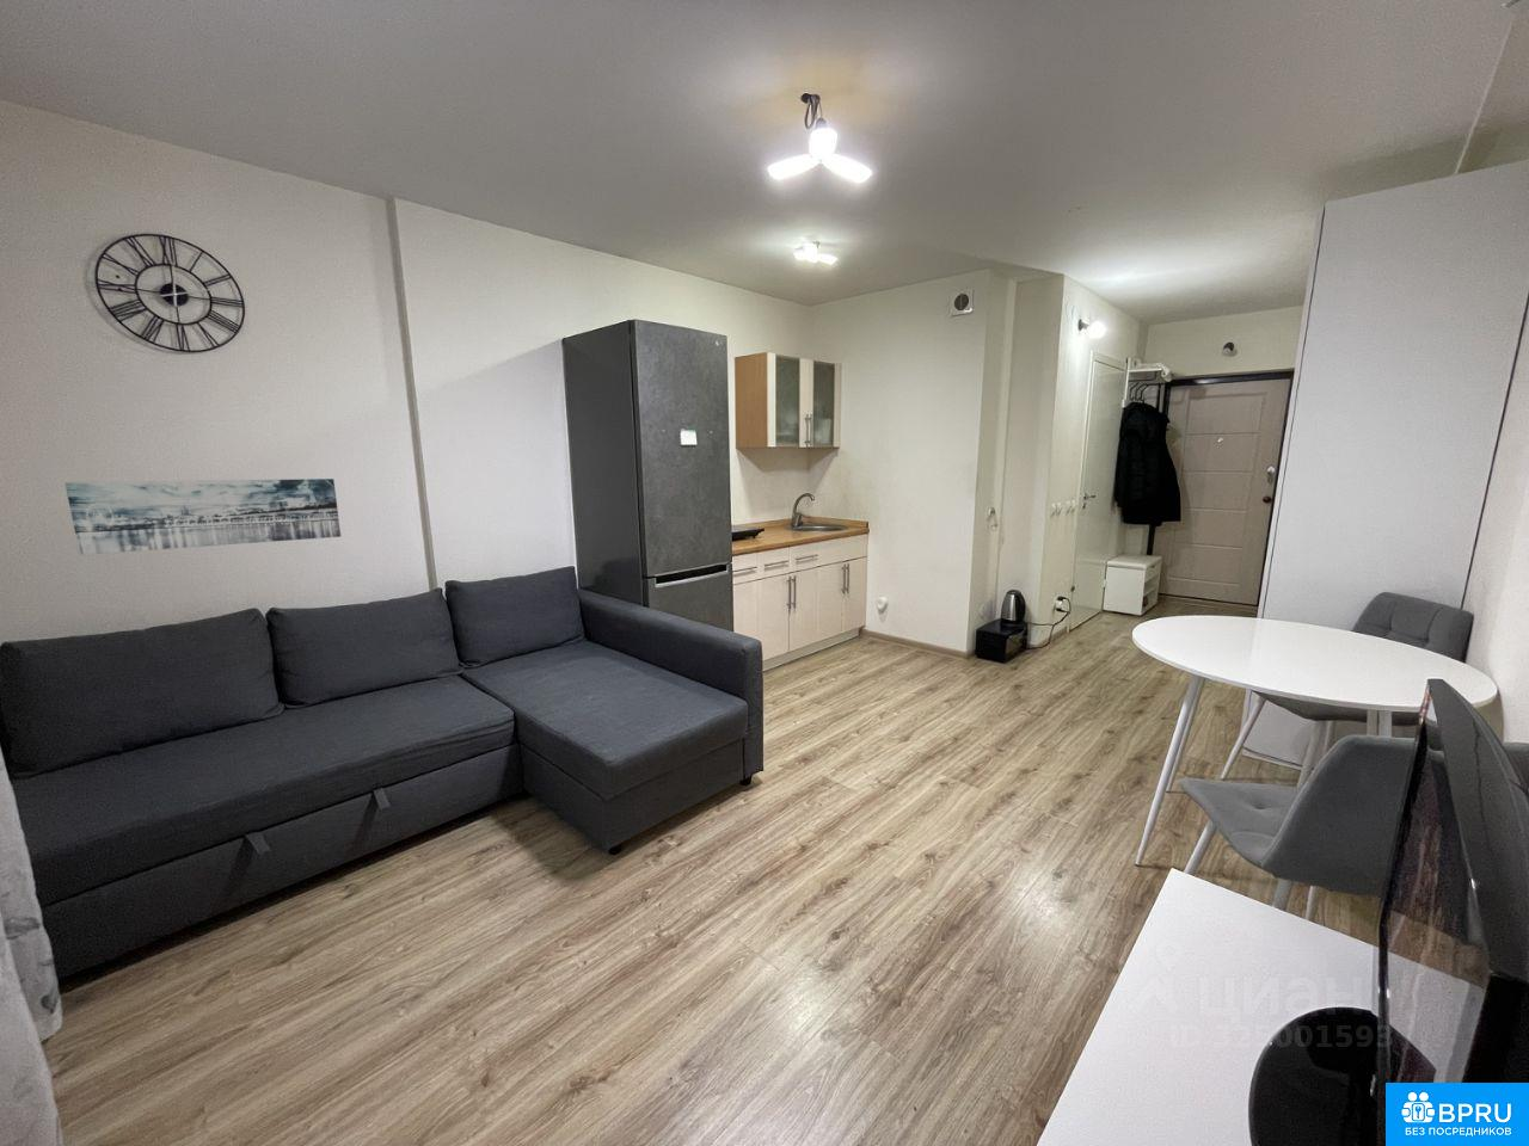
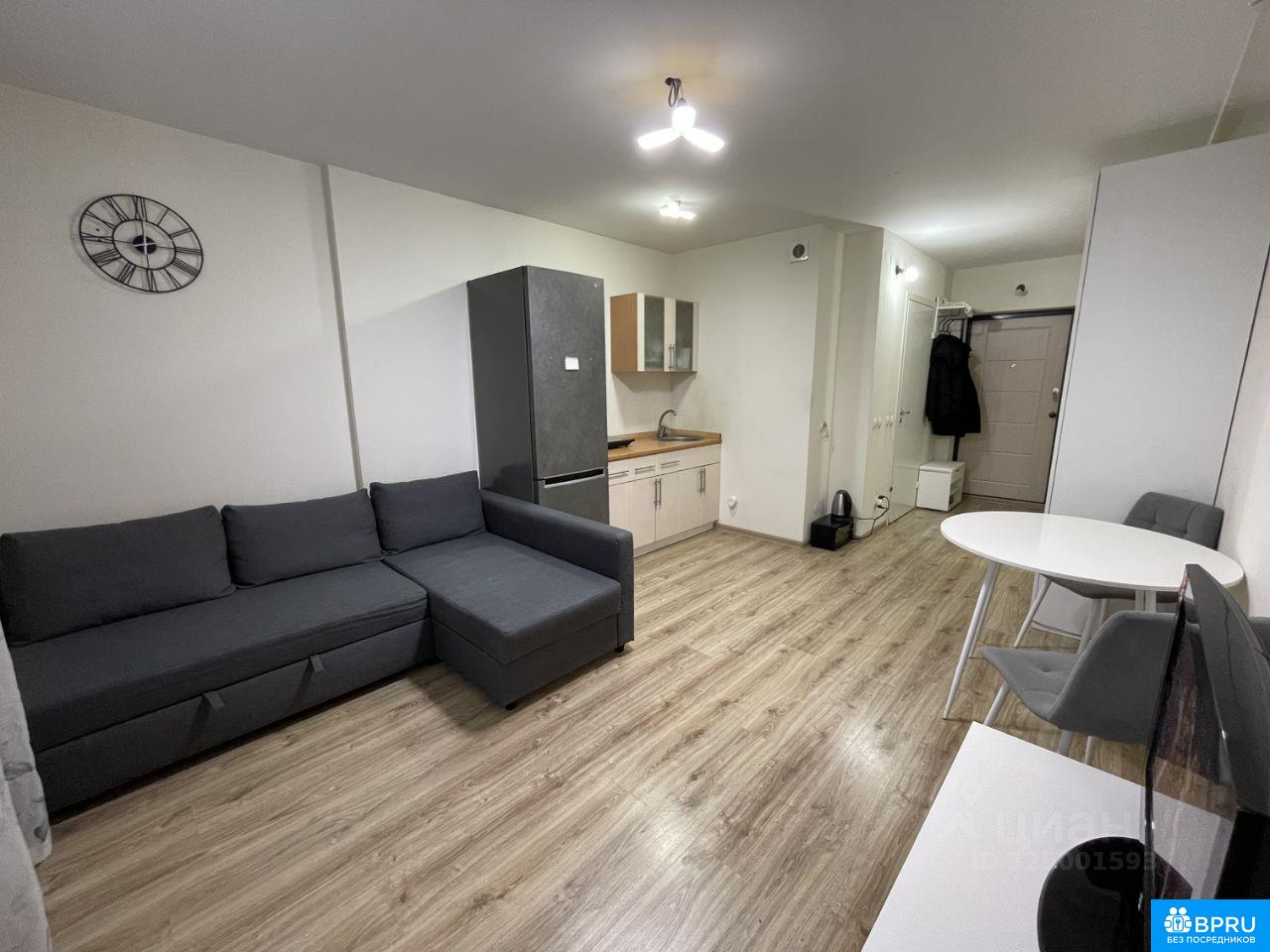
- wall art (219, 512)
